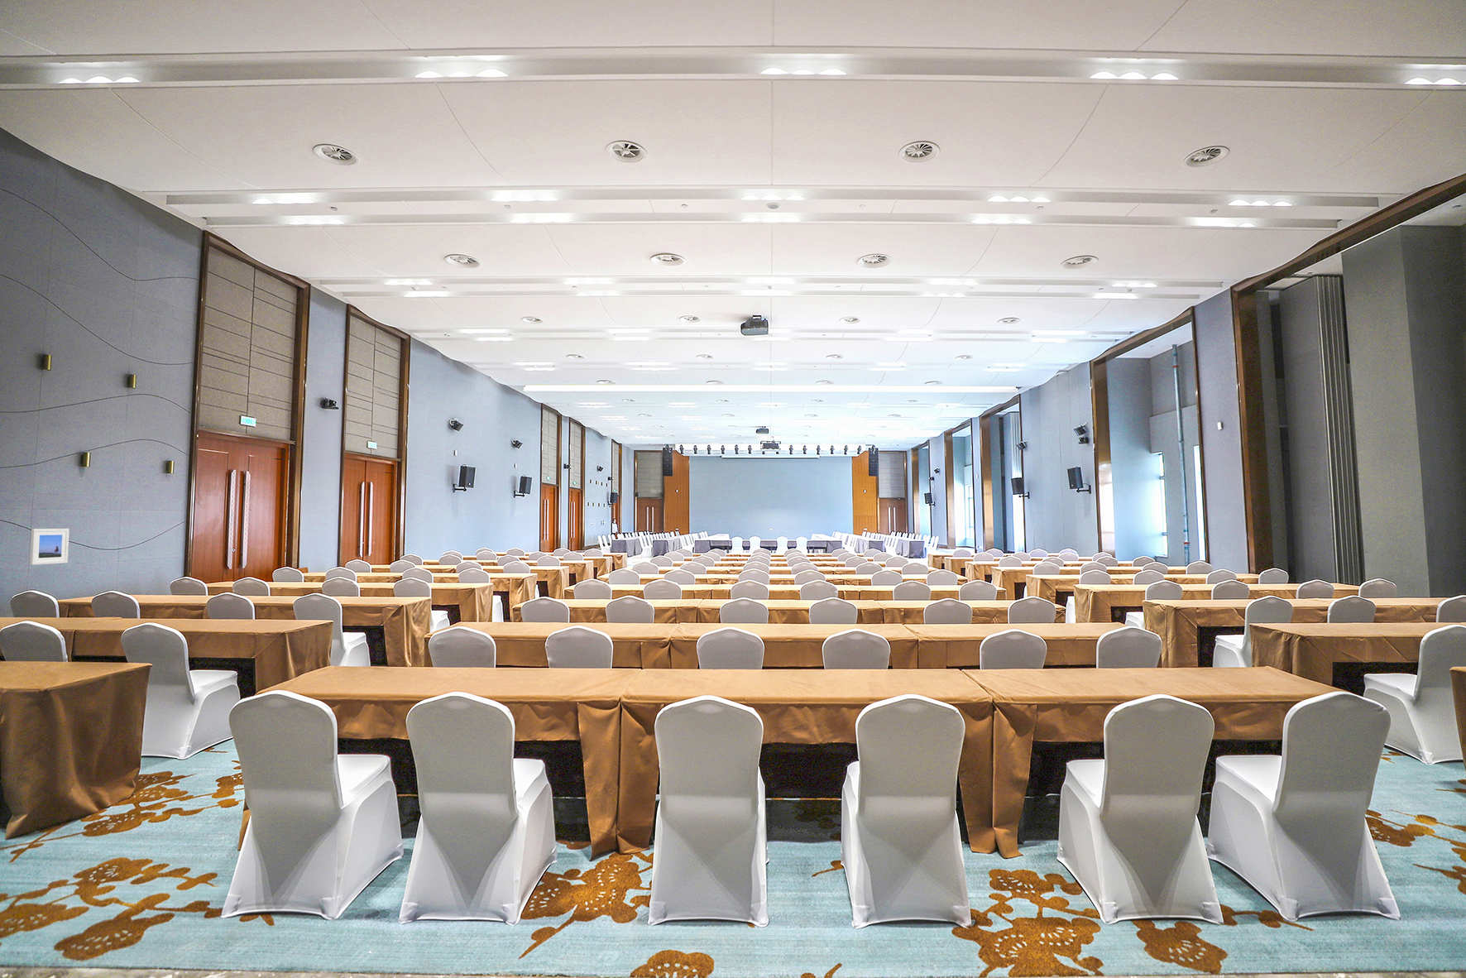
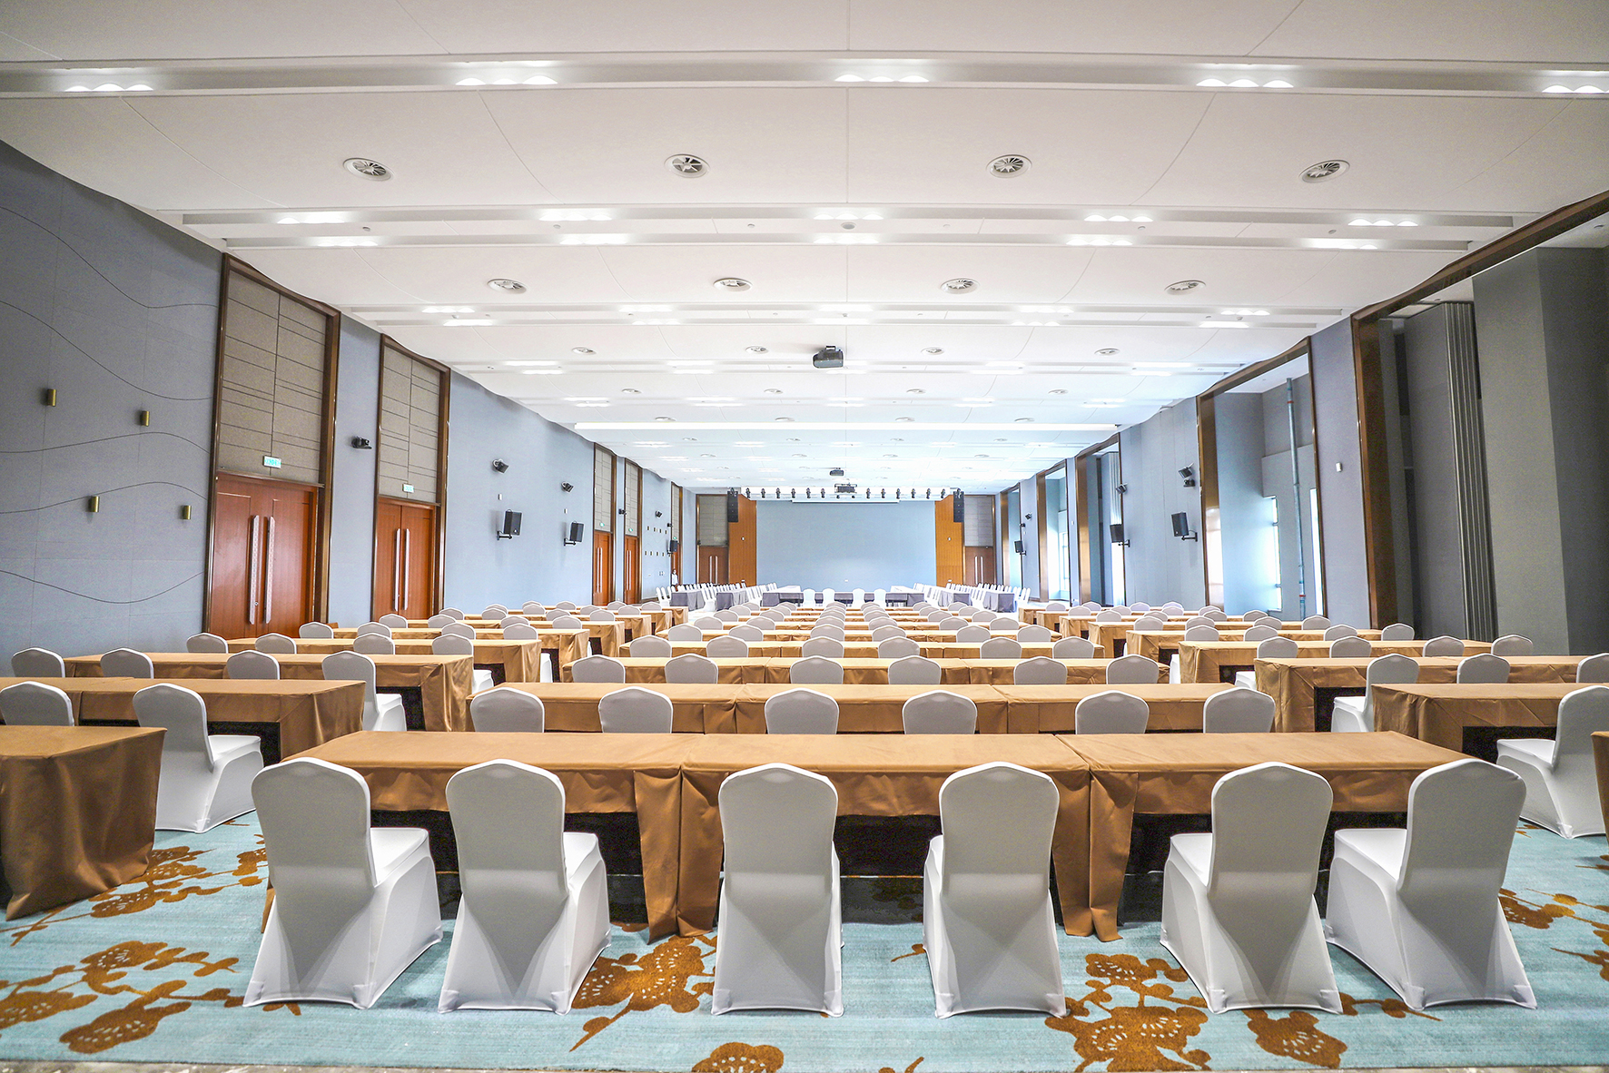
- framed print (49, 546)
